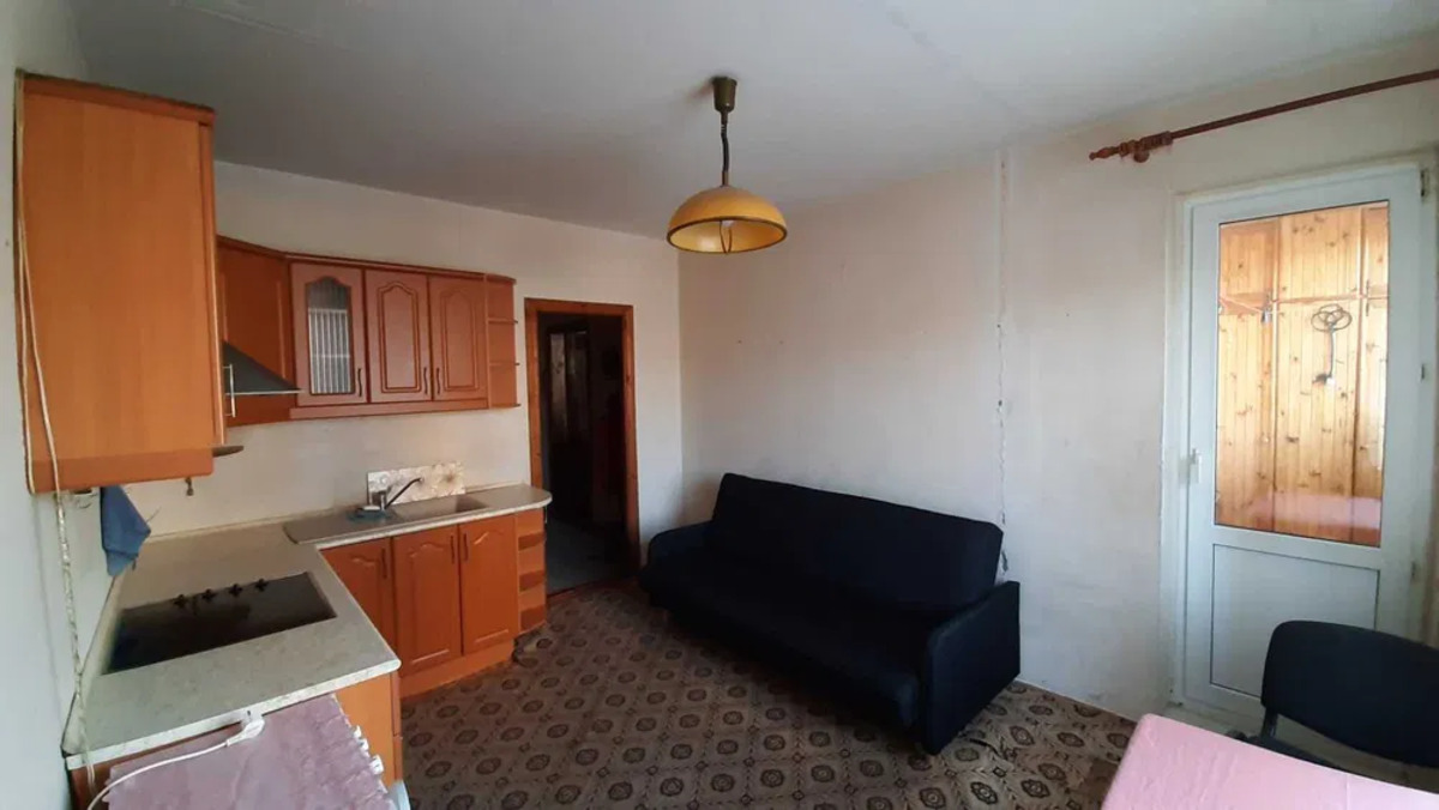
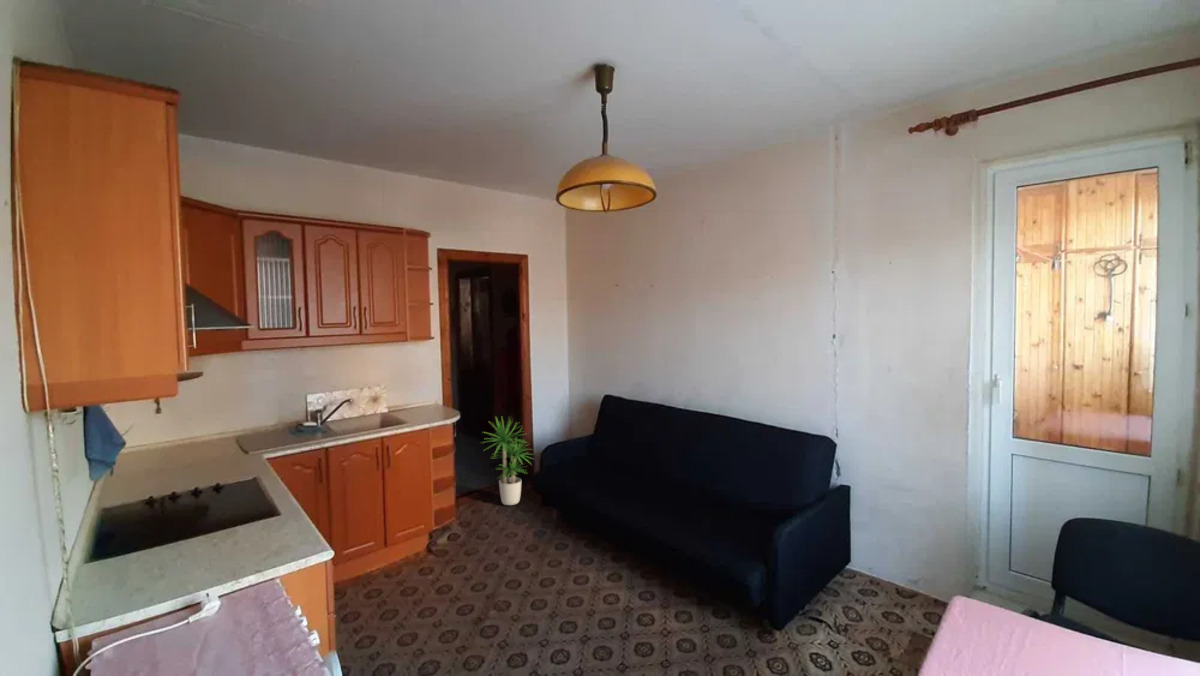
+ potted plant (508, 457)
